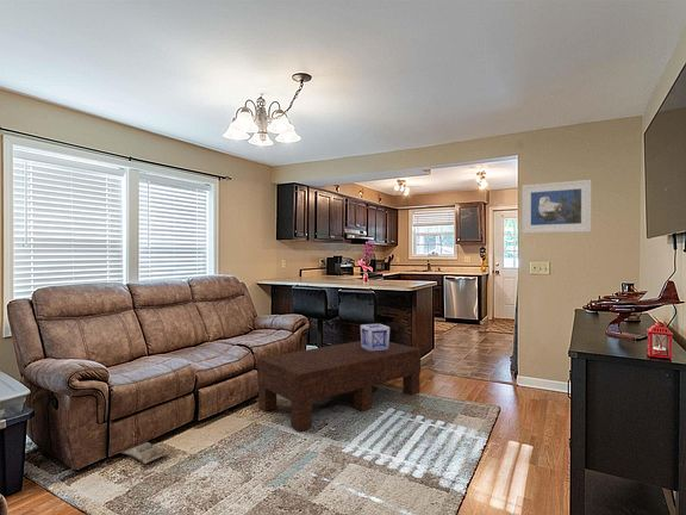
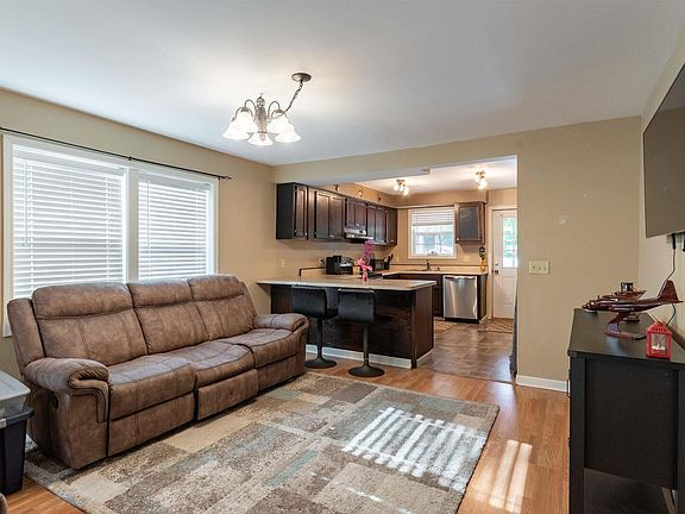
- coffee table (343, 376)
- wooden crate (374, 336)
- bag (145, 452)
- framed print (555, 207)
